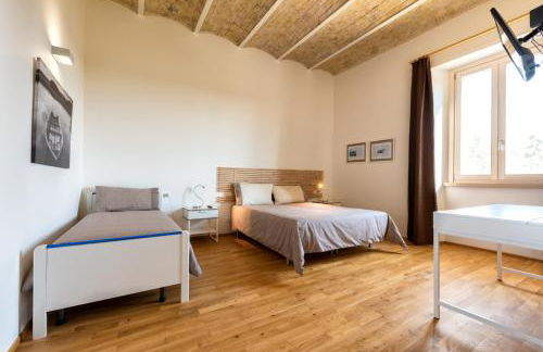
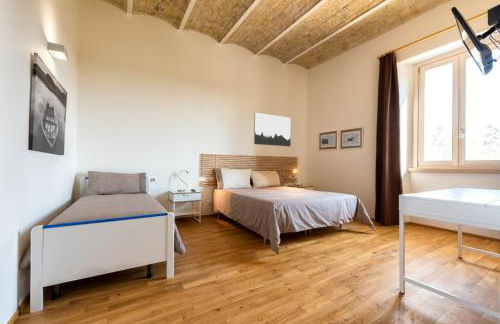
+ wall art (273, 130)
